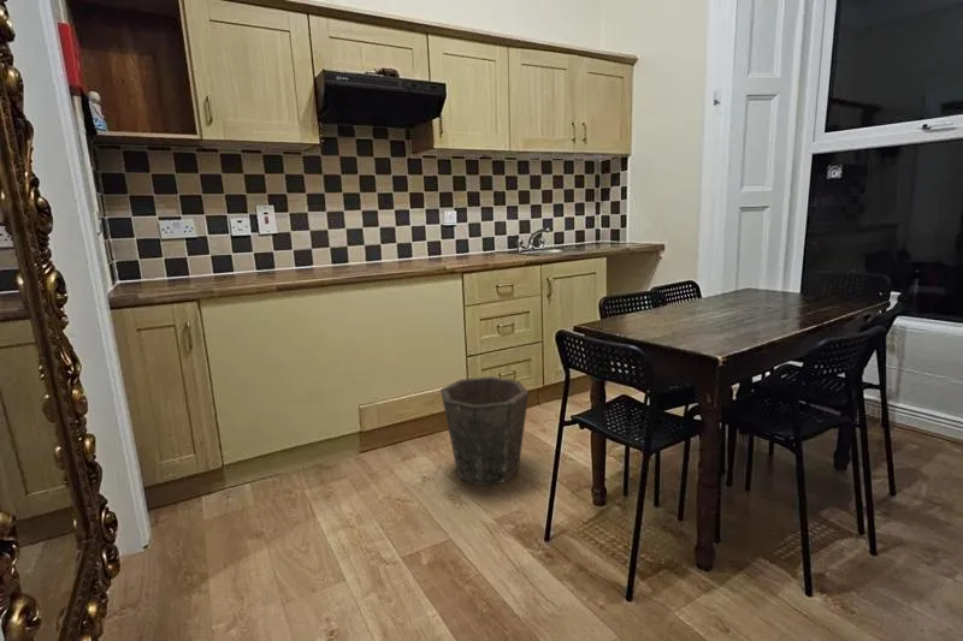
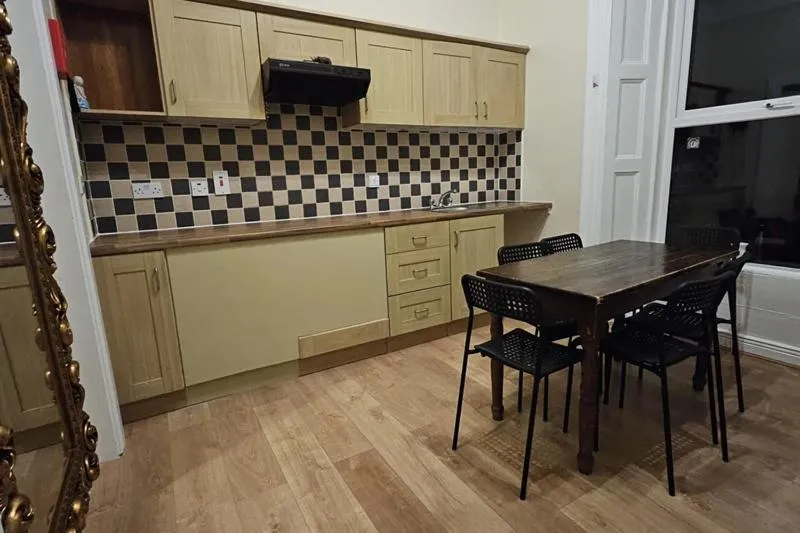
- waste bin (485, 431)
